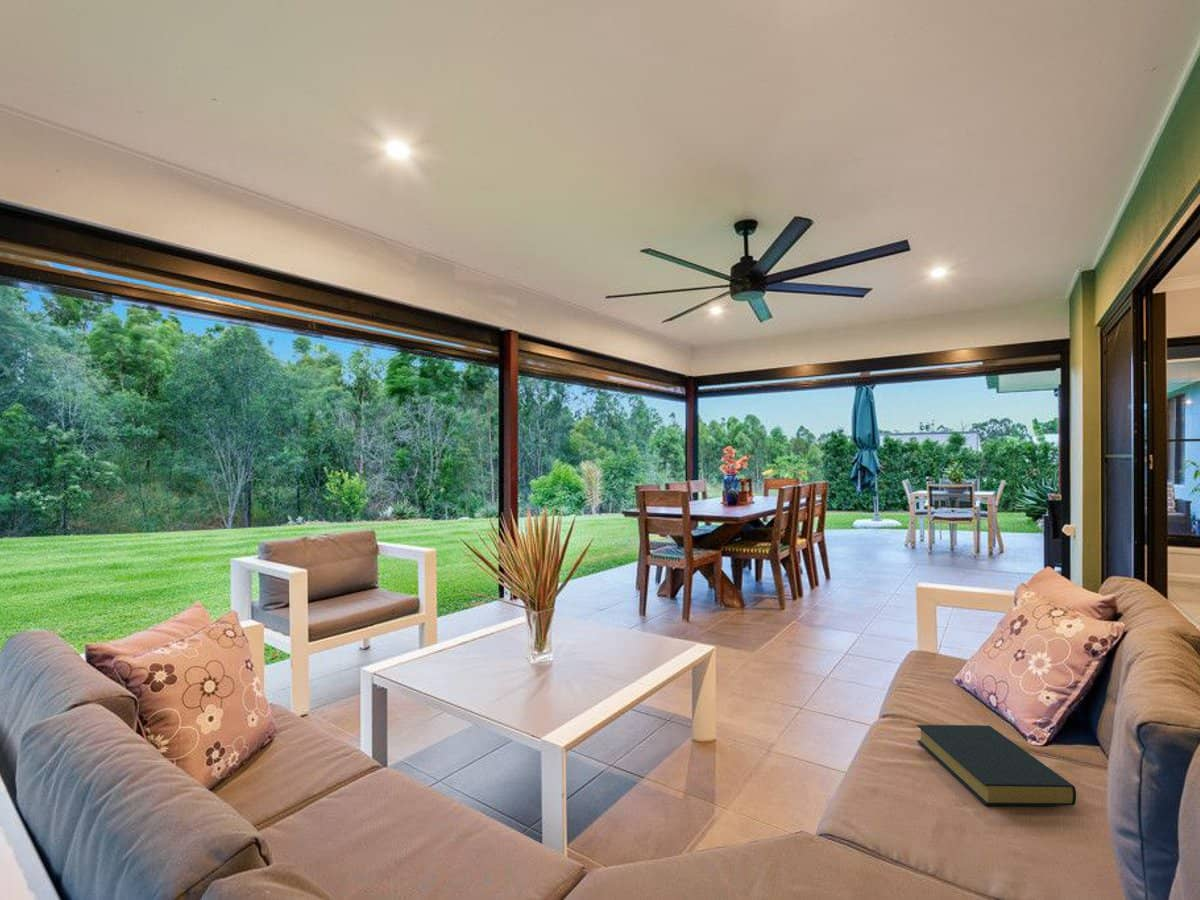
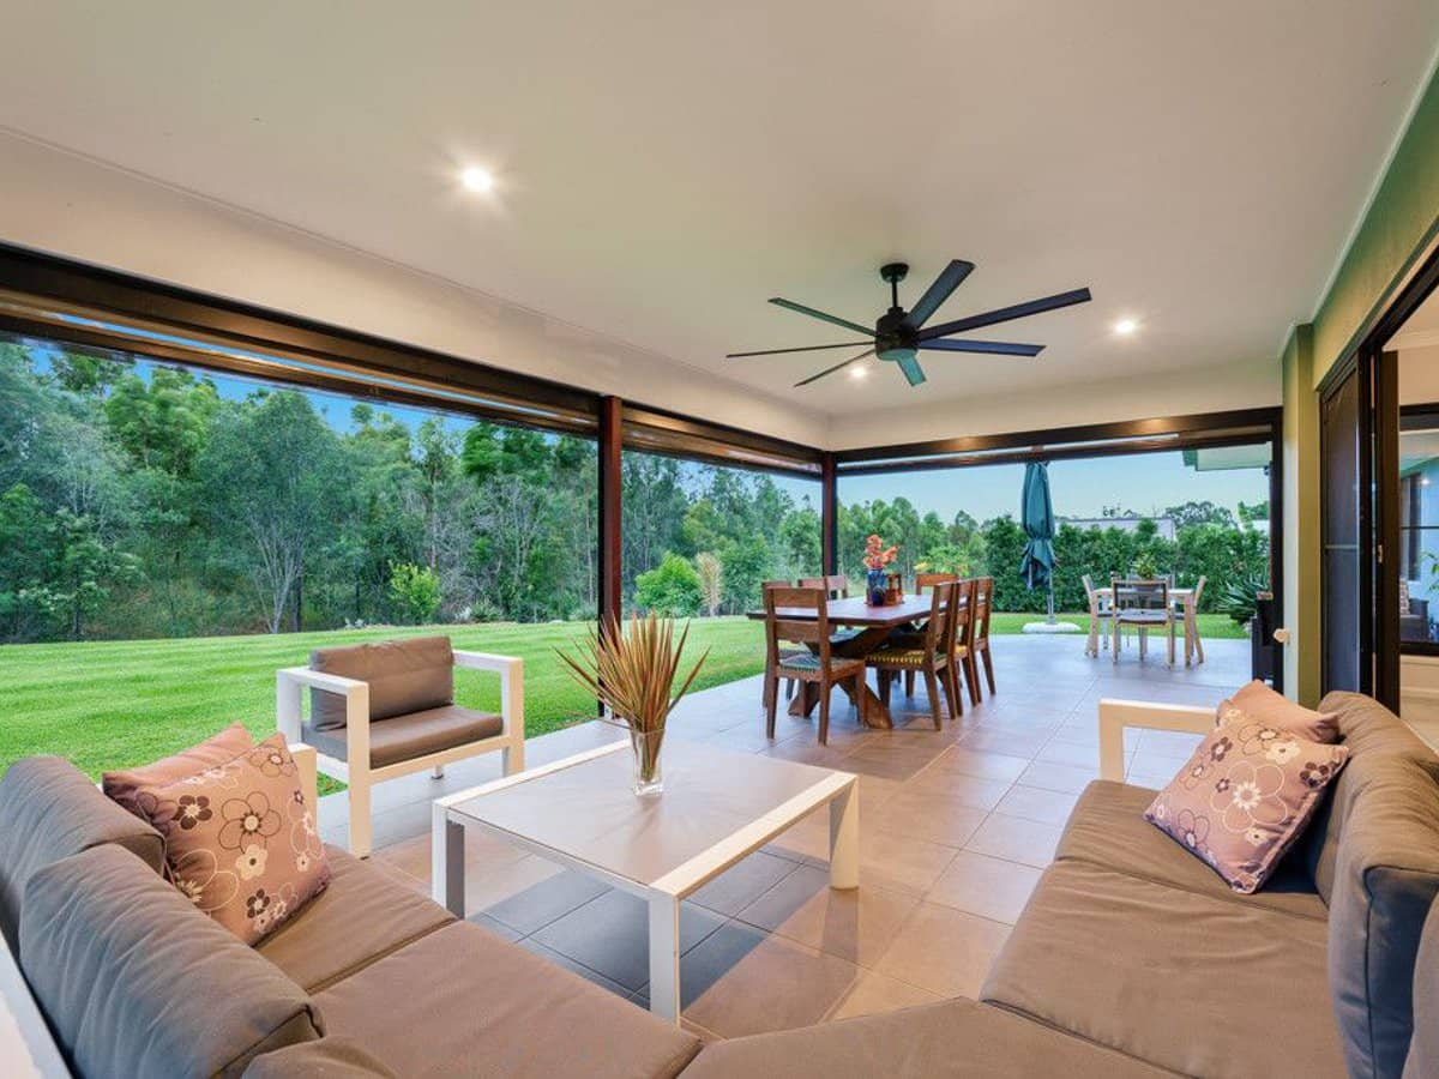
- hardback book (988, 761)
